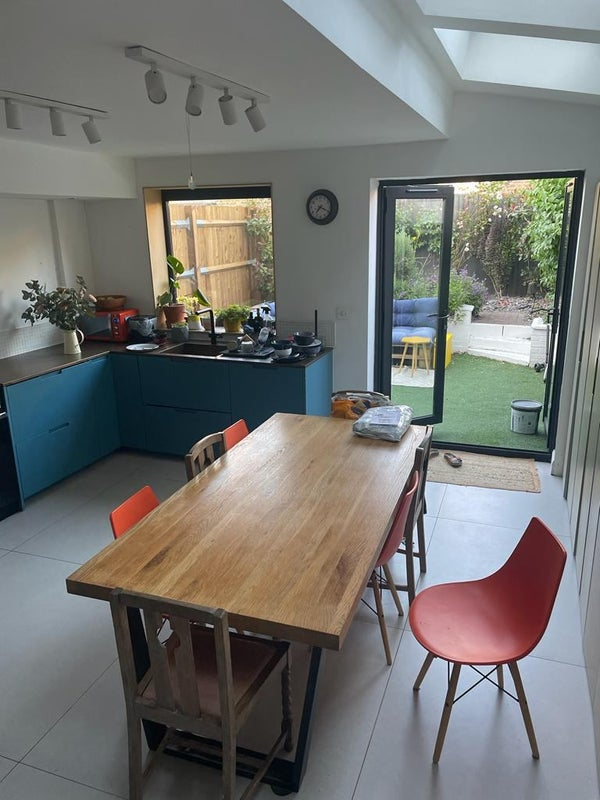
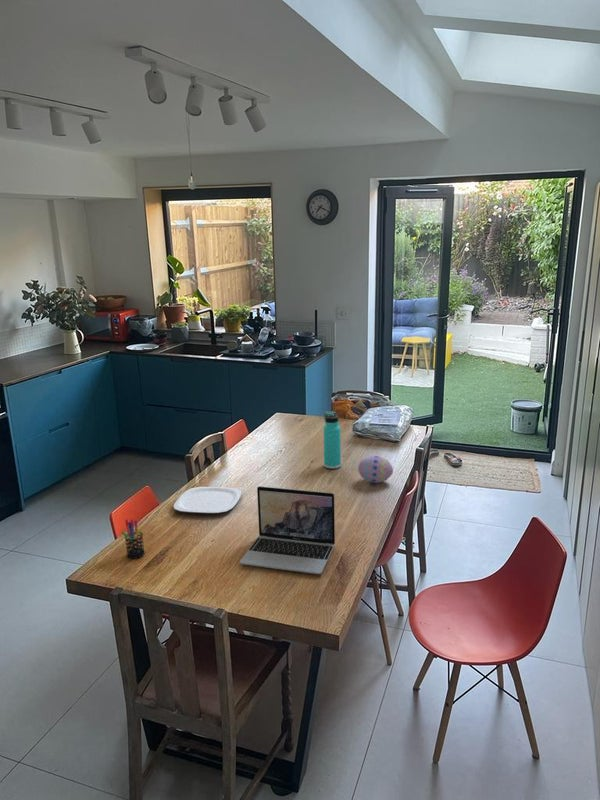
+ thermos bottle (332, 439)
+ decorative egg (375, 469)
+ laptop (287, 528)
+ pen holder (131, 538)
+ plate (208, 500)
